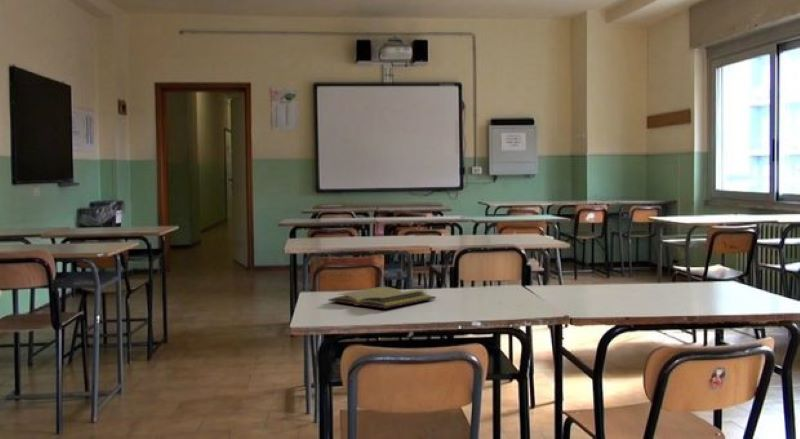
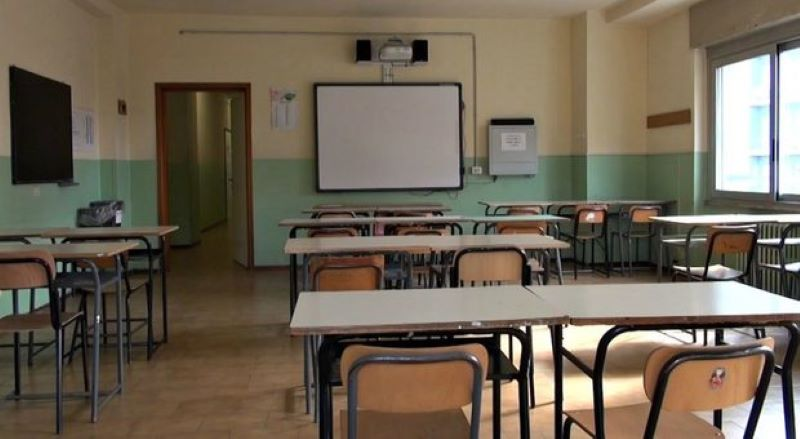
- diary (382, 296)
